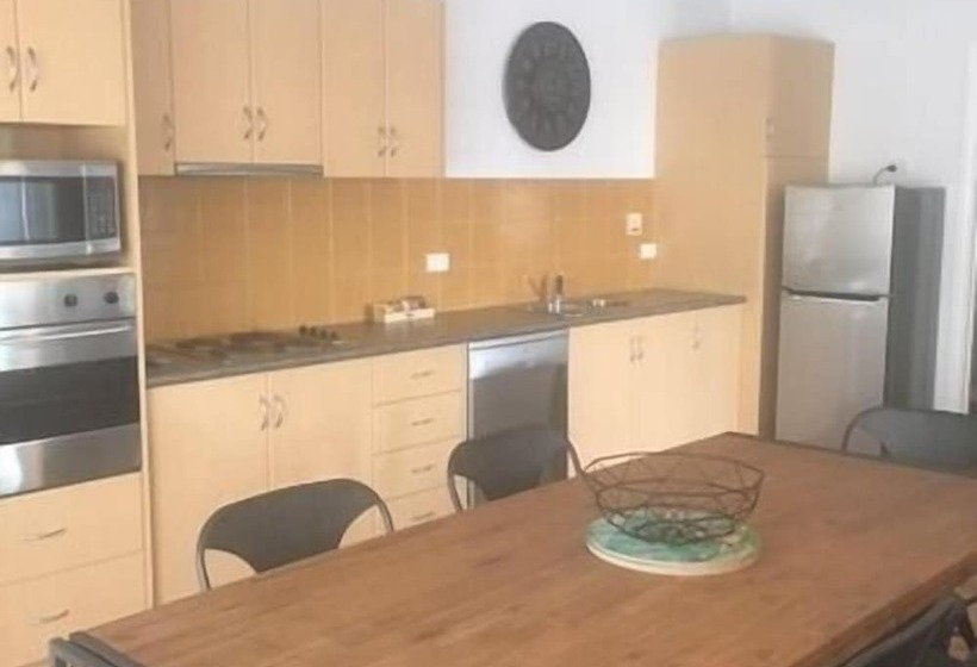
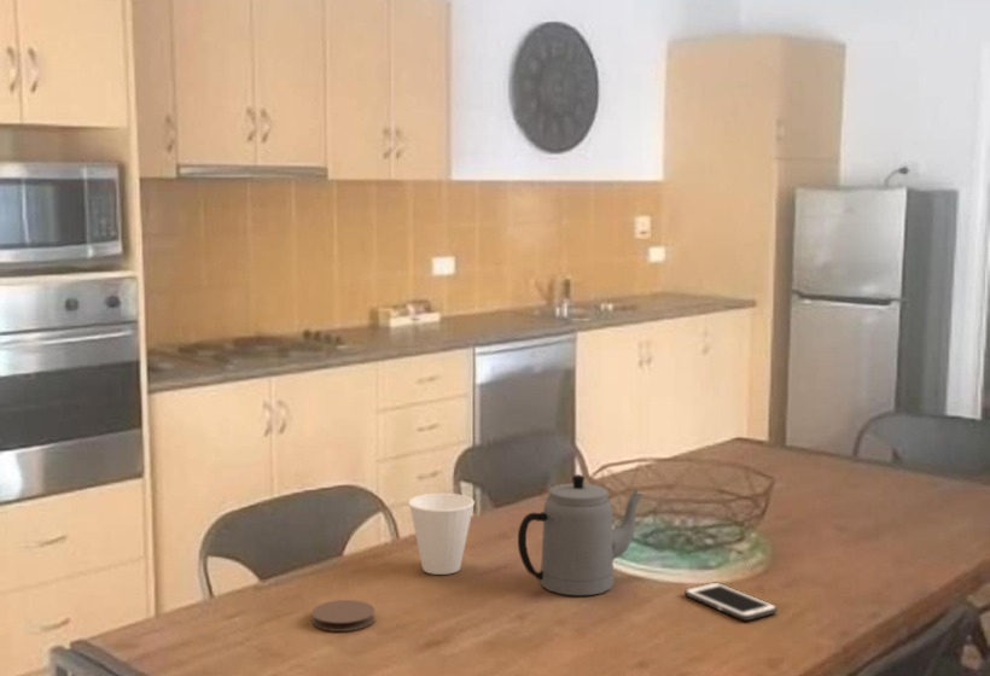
+ cup (441, 535)
+ coaster (343, 614)
+ cell phone (729, 600)
+ teapot (582, 529)
